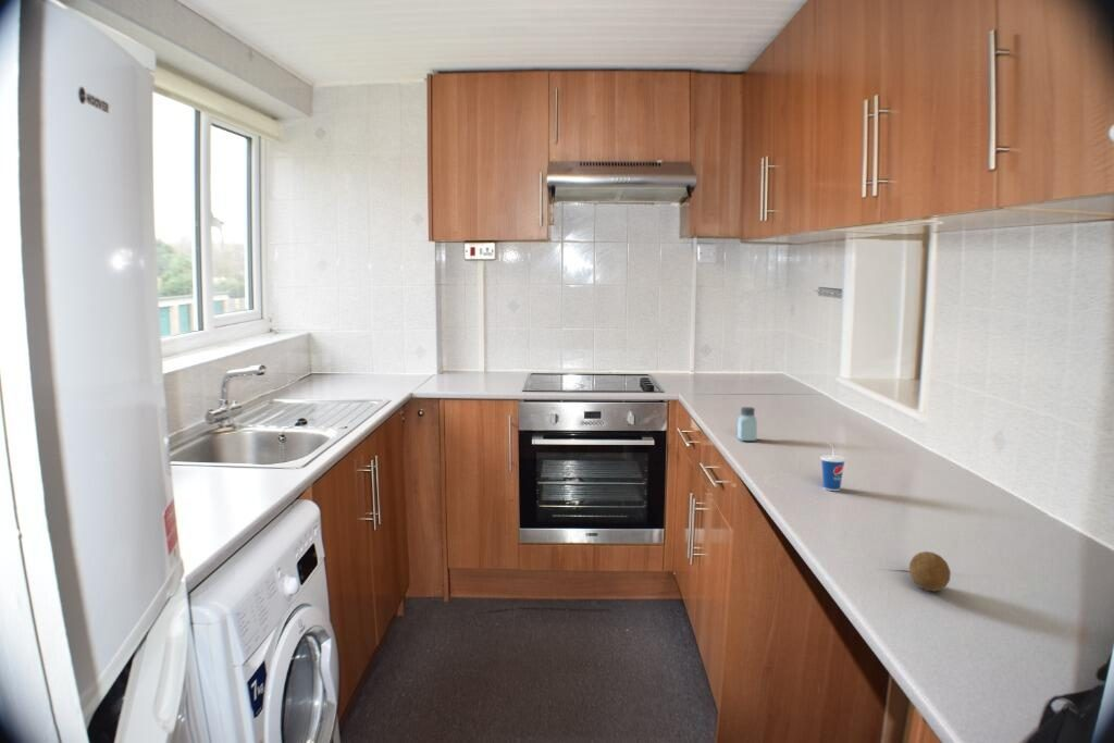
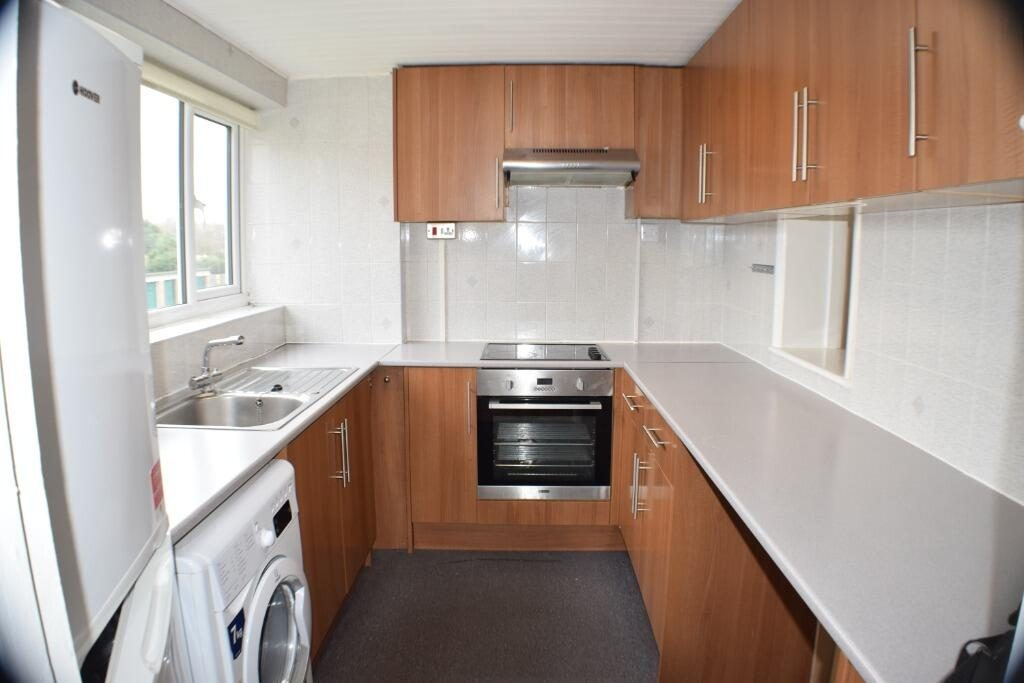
- cup (832, 463)
- saltshaker (746, 423)
- fruit (929, 571)
